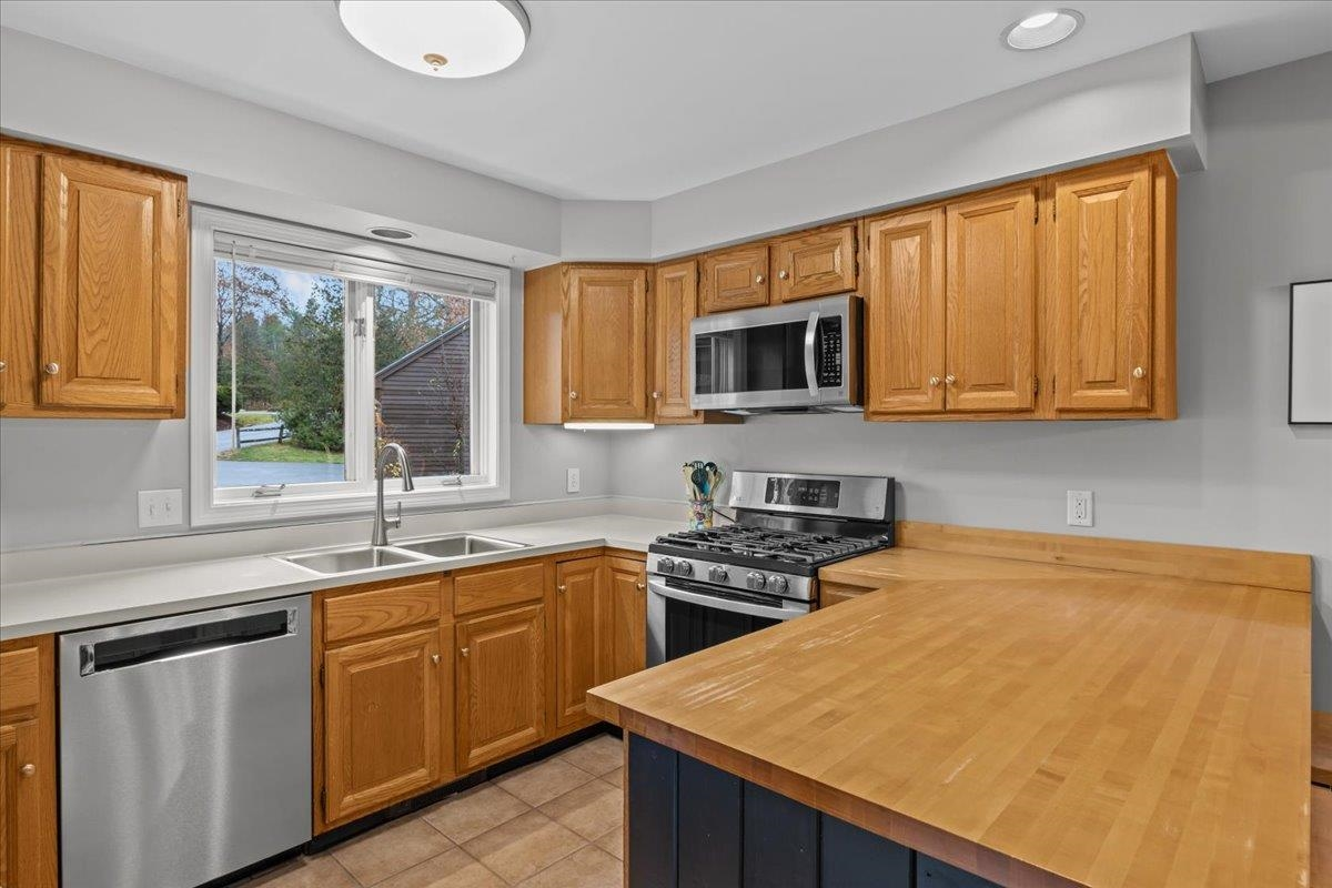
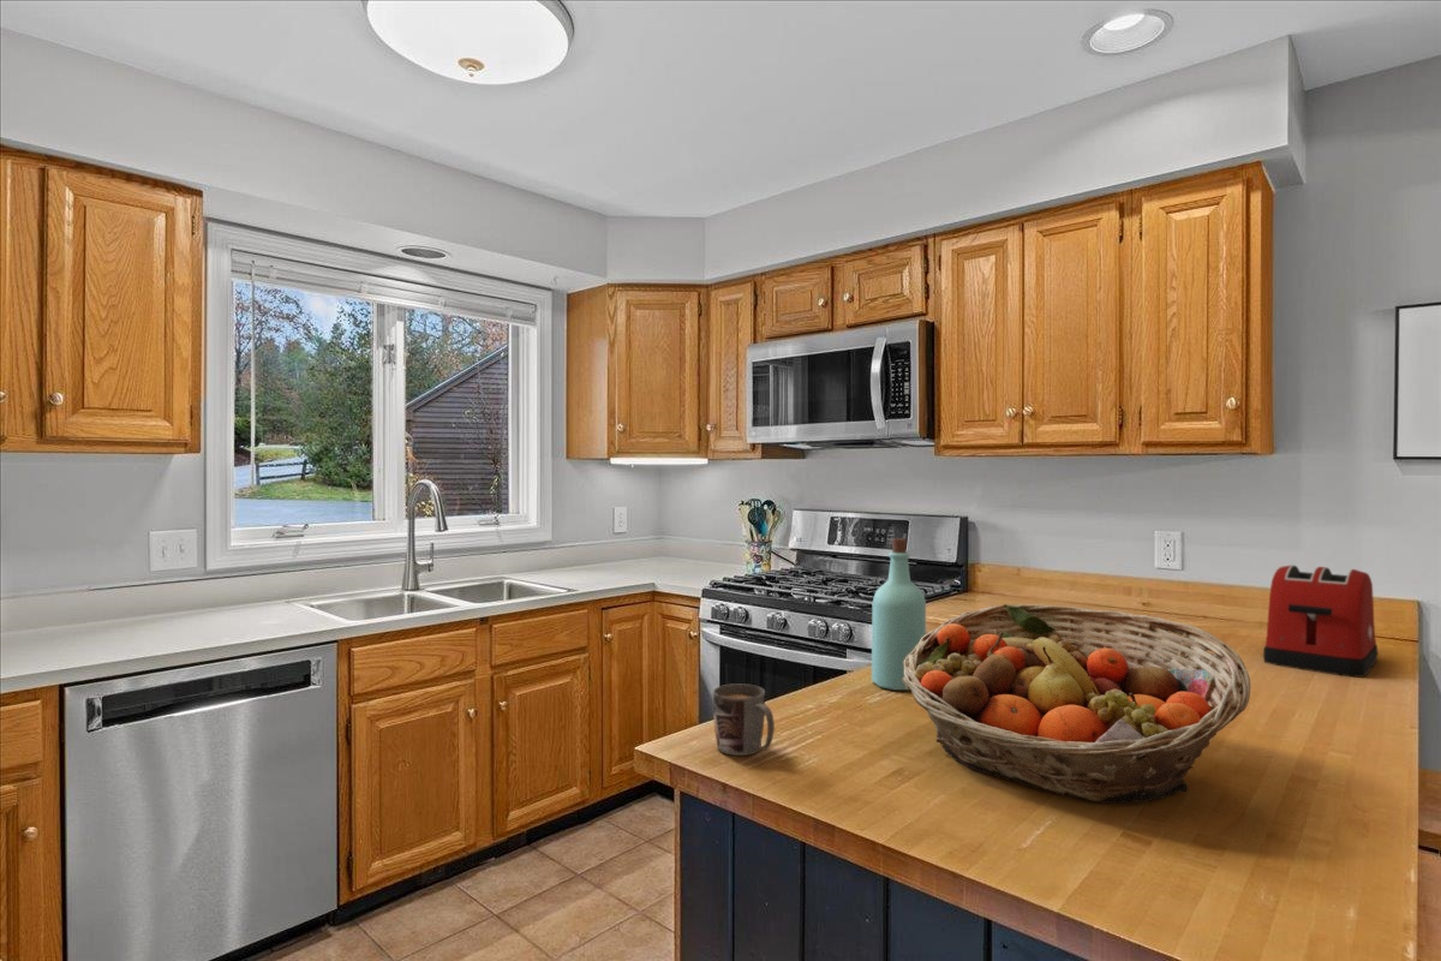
+ fruit basket (1058, 690)
+ mug (746, 722)
+ bottle (898, 610)
+ toaster (1320, 614)
